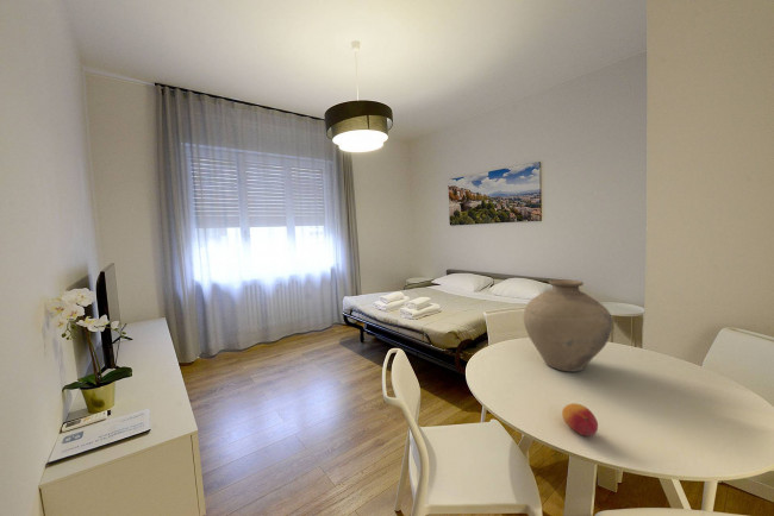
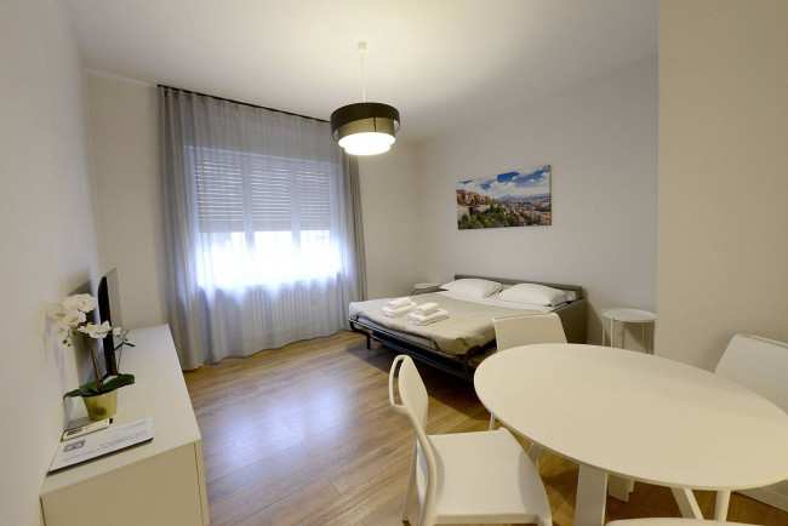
- fruit (578, 417)
- vase (564, 322)
